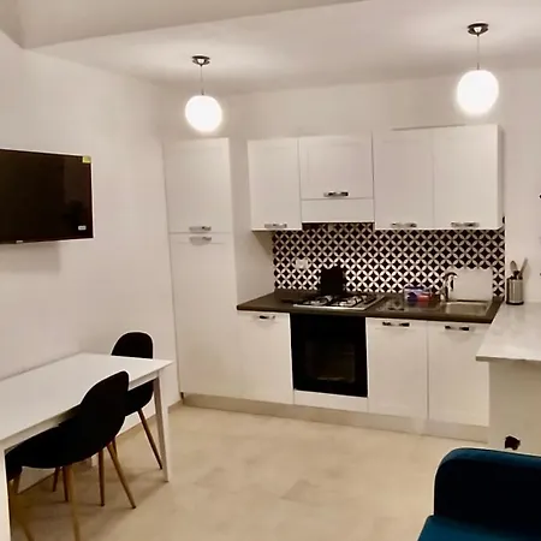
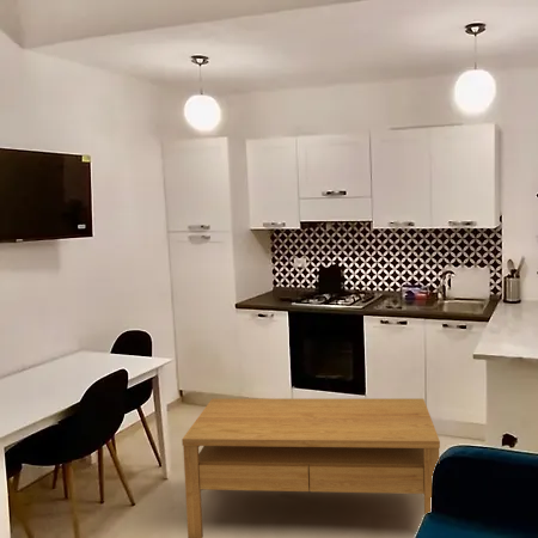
+ coffee table (313, 464)
